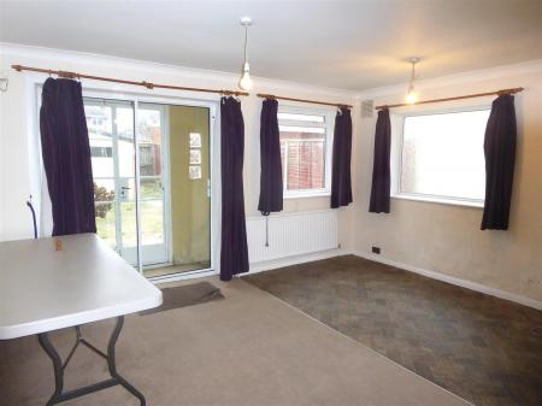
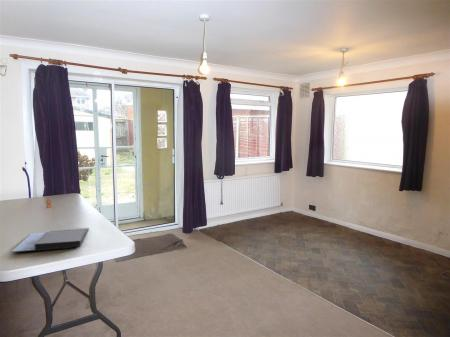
+ notebook (54, 237)
